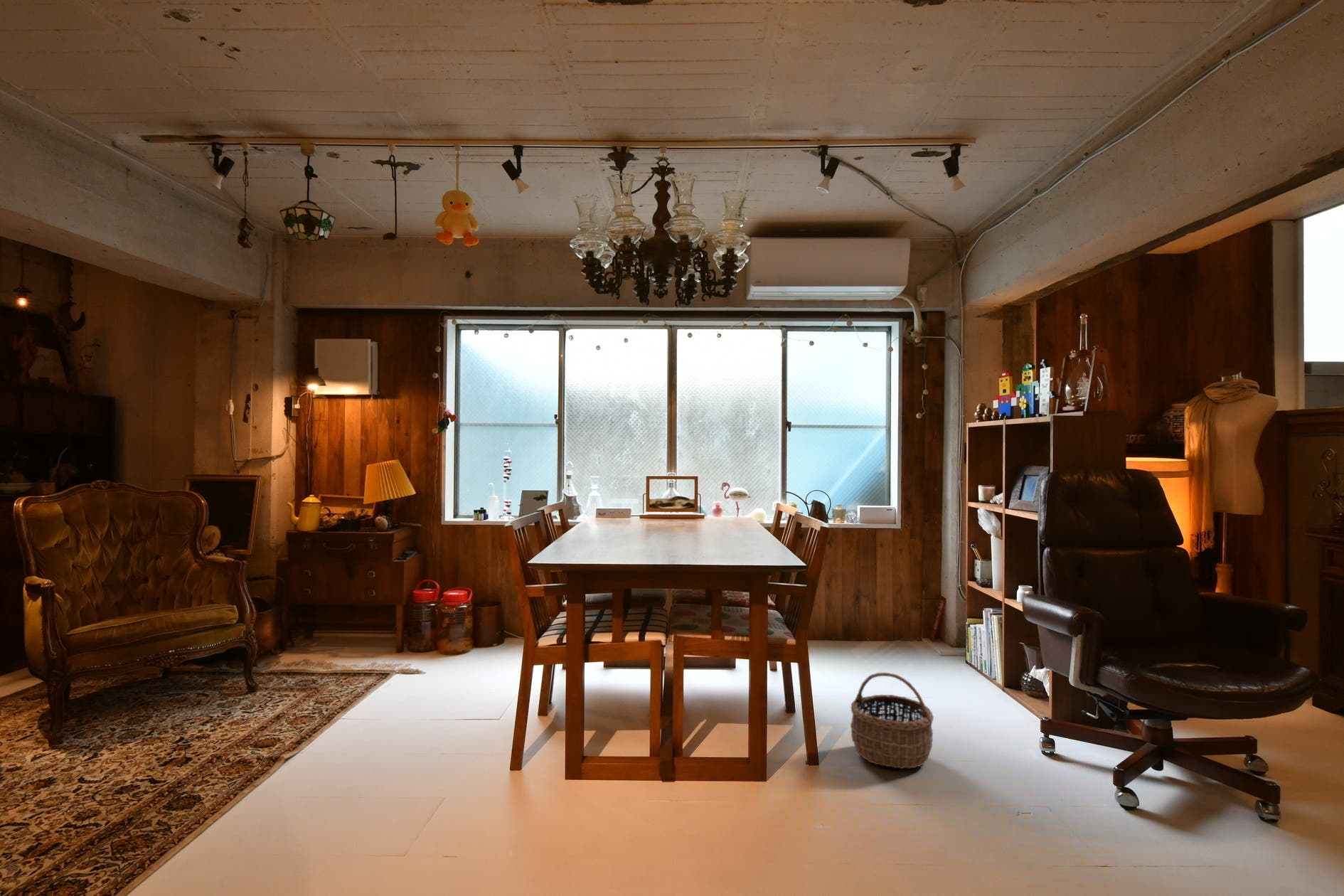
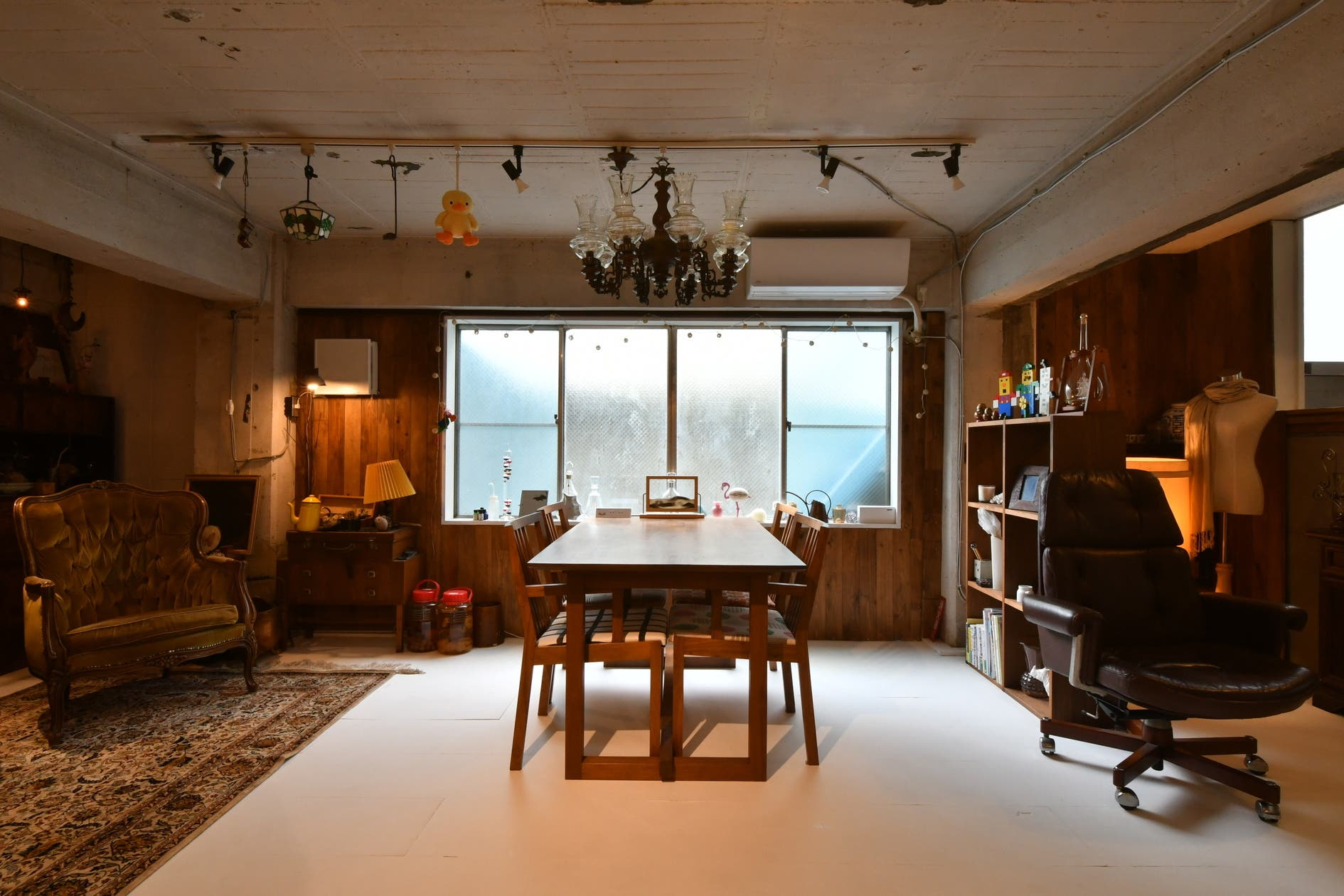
- wicker basket (891, 715)
